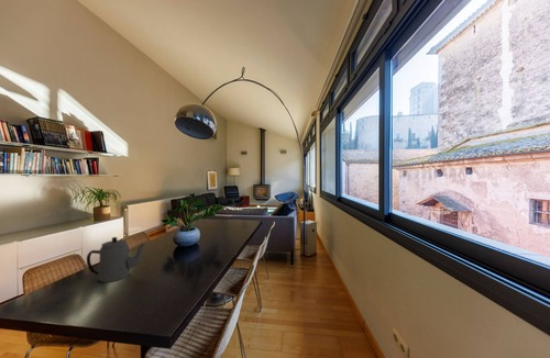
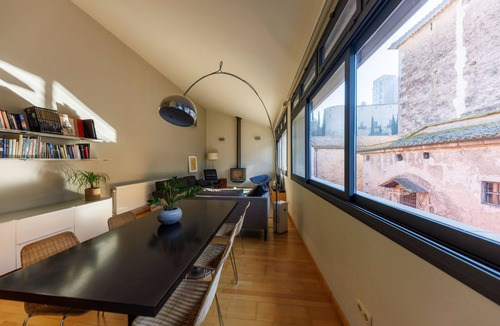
- teapot (117, 256)
